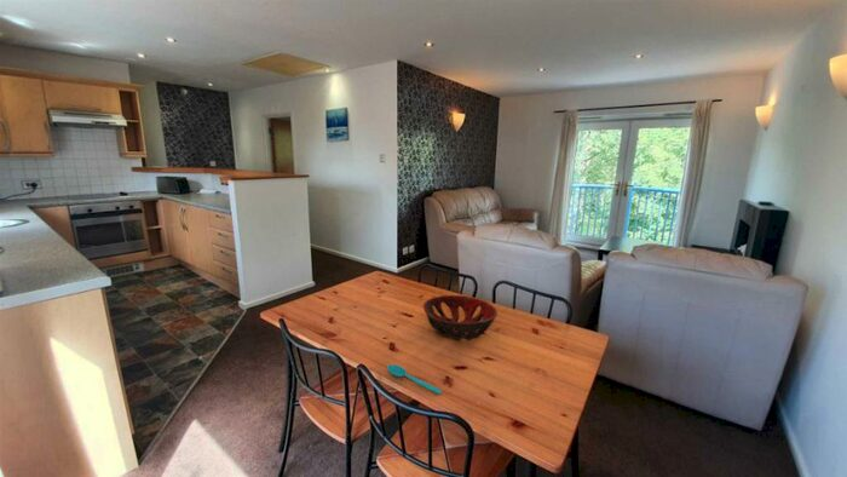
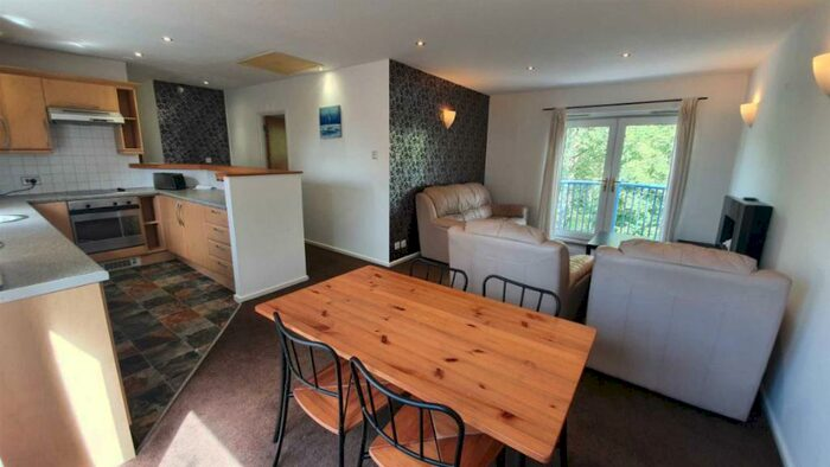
- decorative bowl (457, 318)
- spoon (413, 378)
